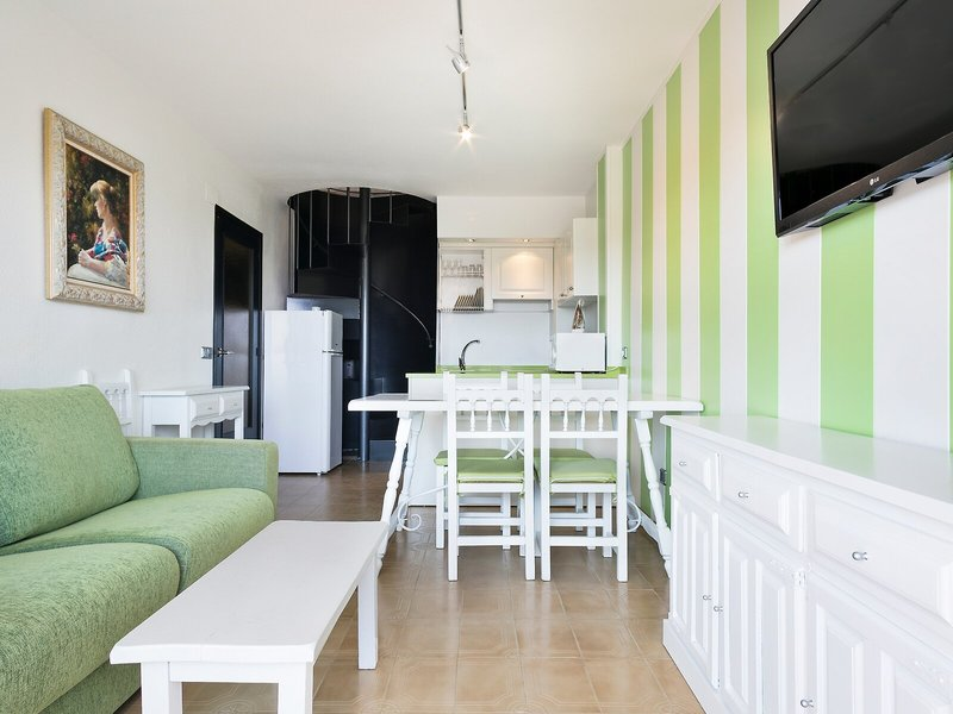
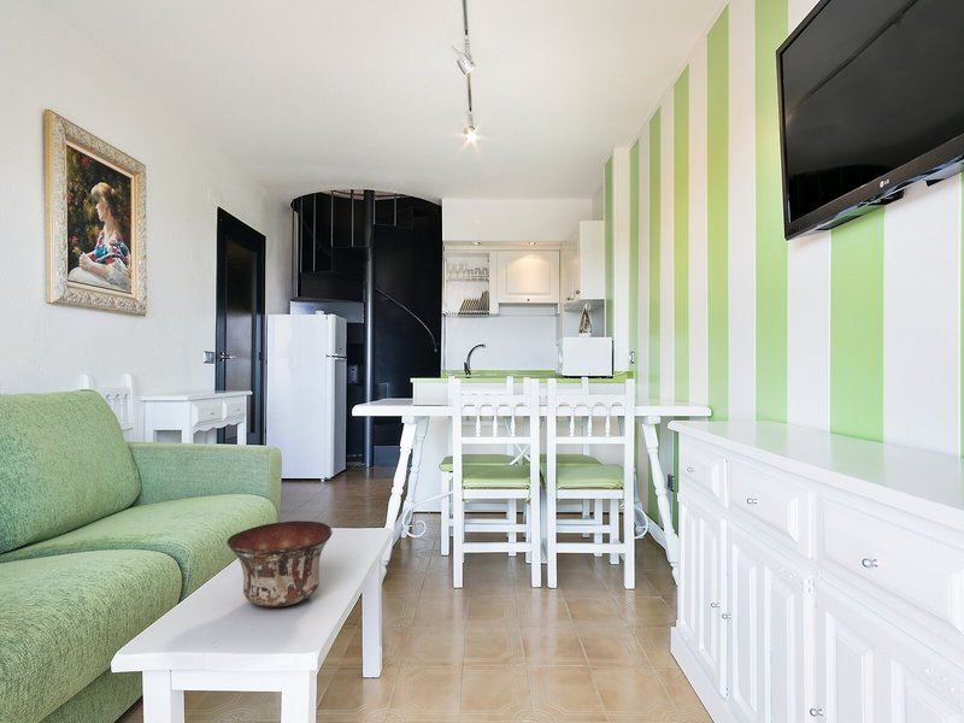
+ bowl (281, 566)
